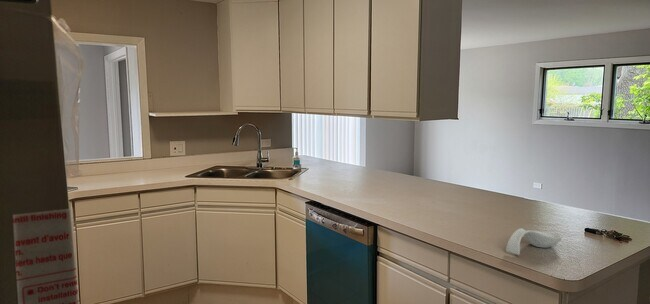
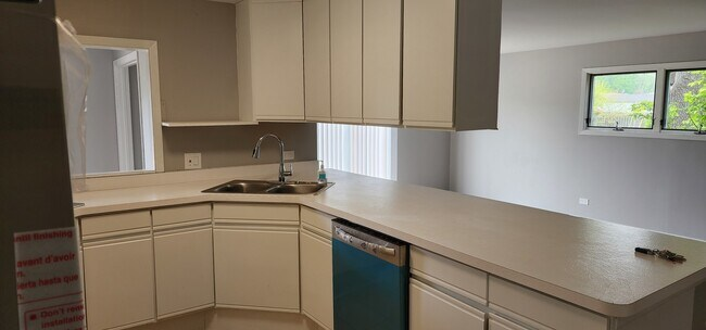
- spoon rest (532, 237)
